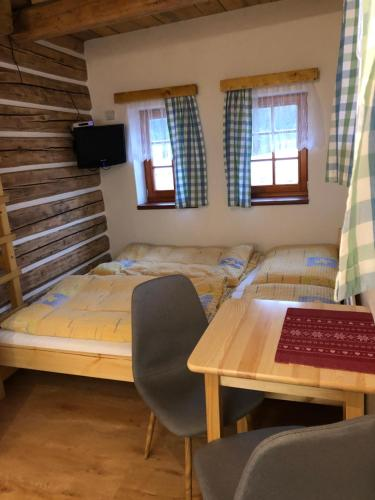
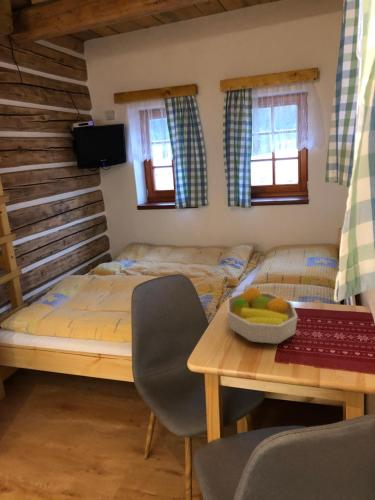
+ fruit bowl (260, 313)
